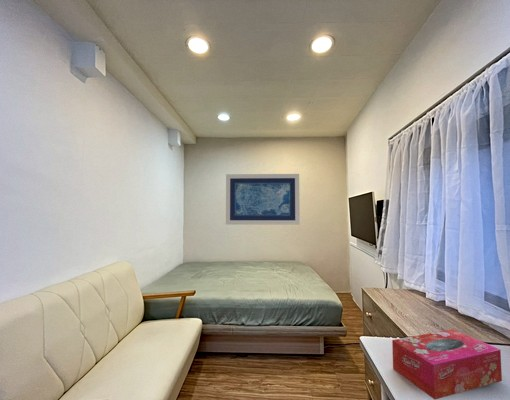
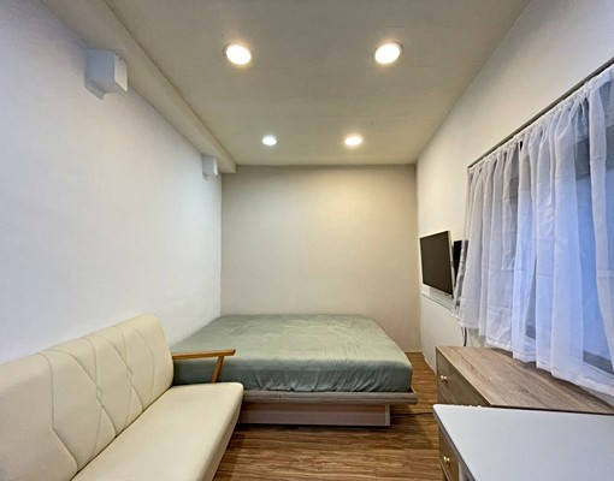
- tissue box (444, 359)
- wall art (262, 199)
